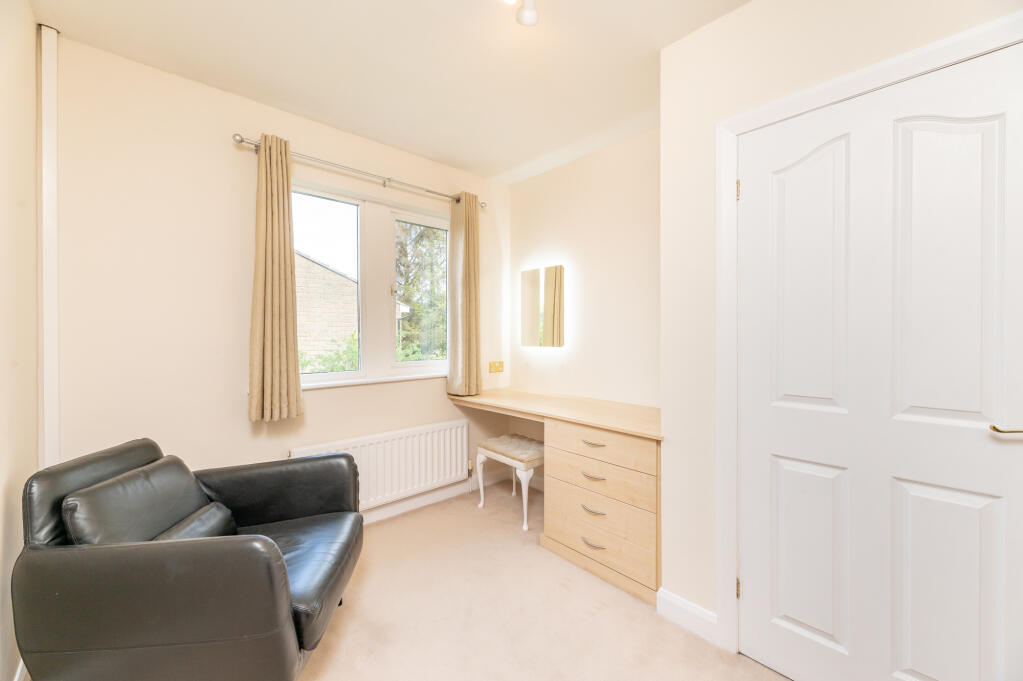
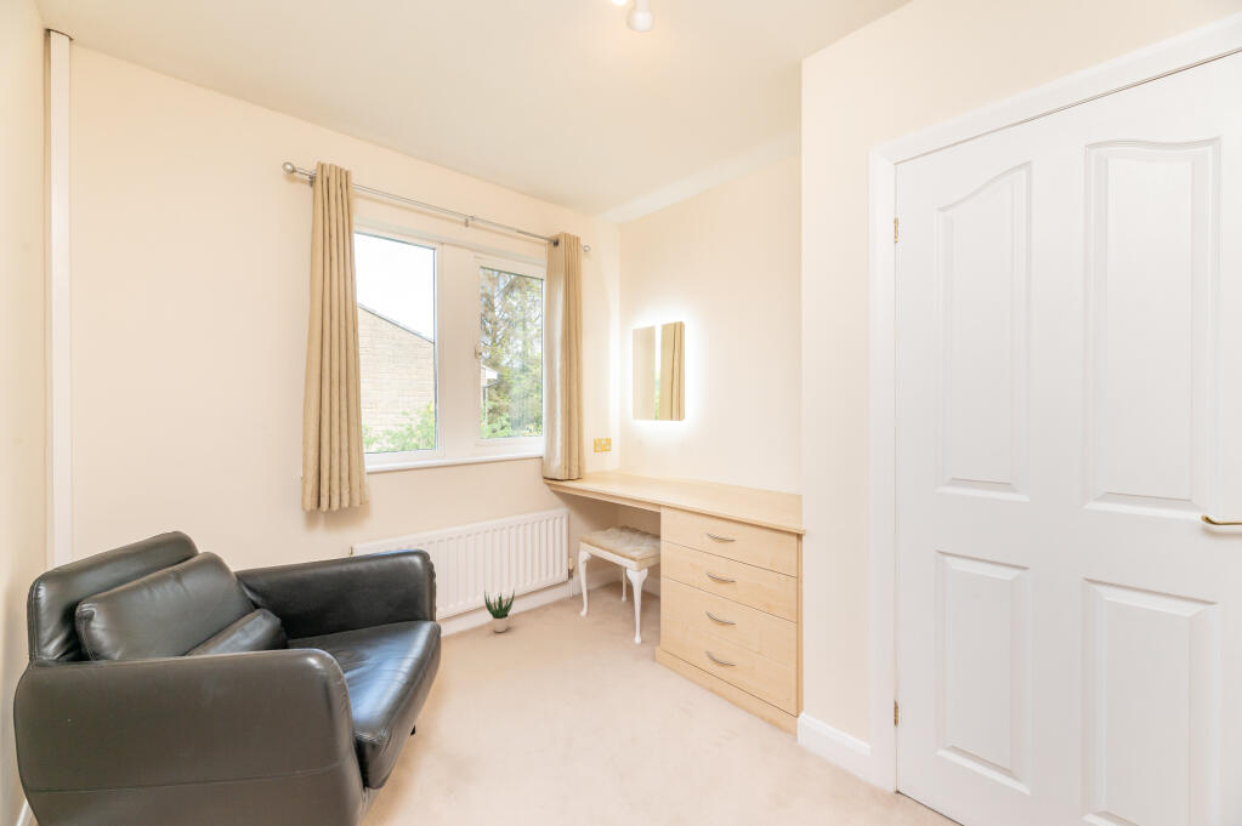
+ potted plant (499, 608)
